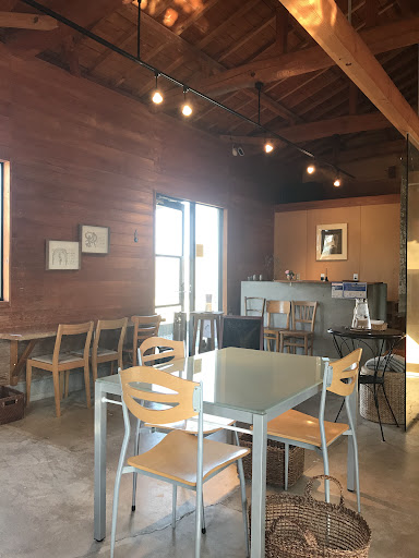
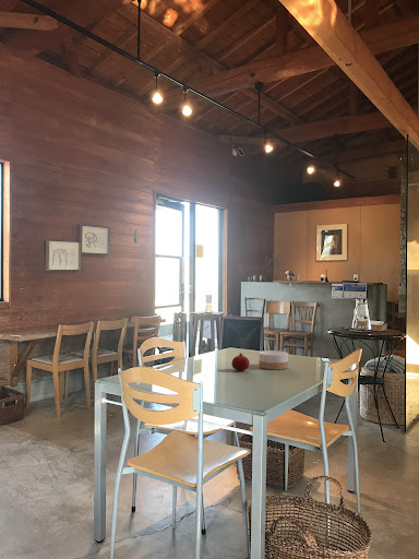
+ bowl (273, 359)
+ fruit (240, 361)
